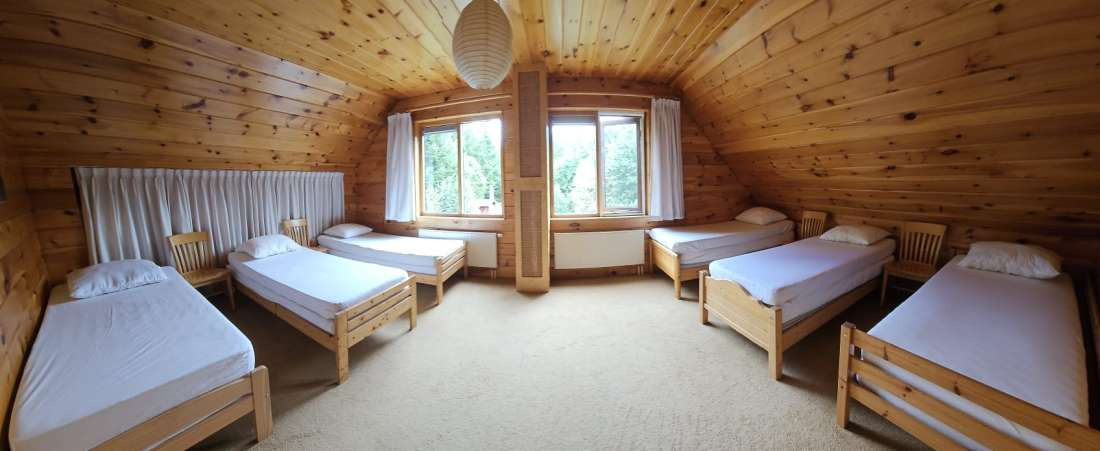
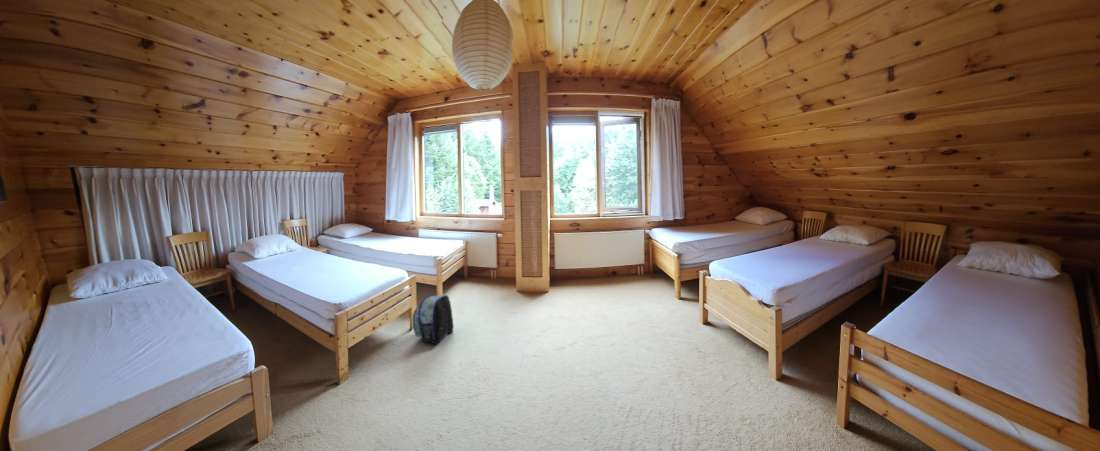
+ backpack (432, 316)
